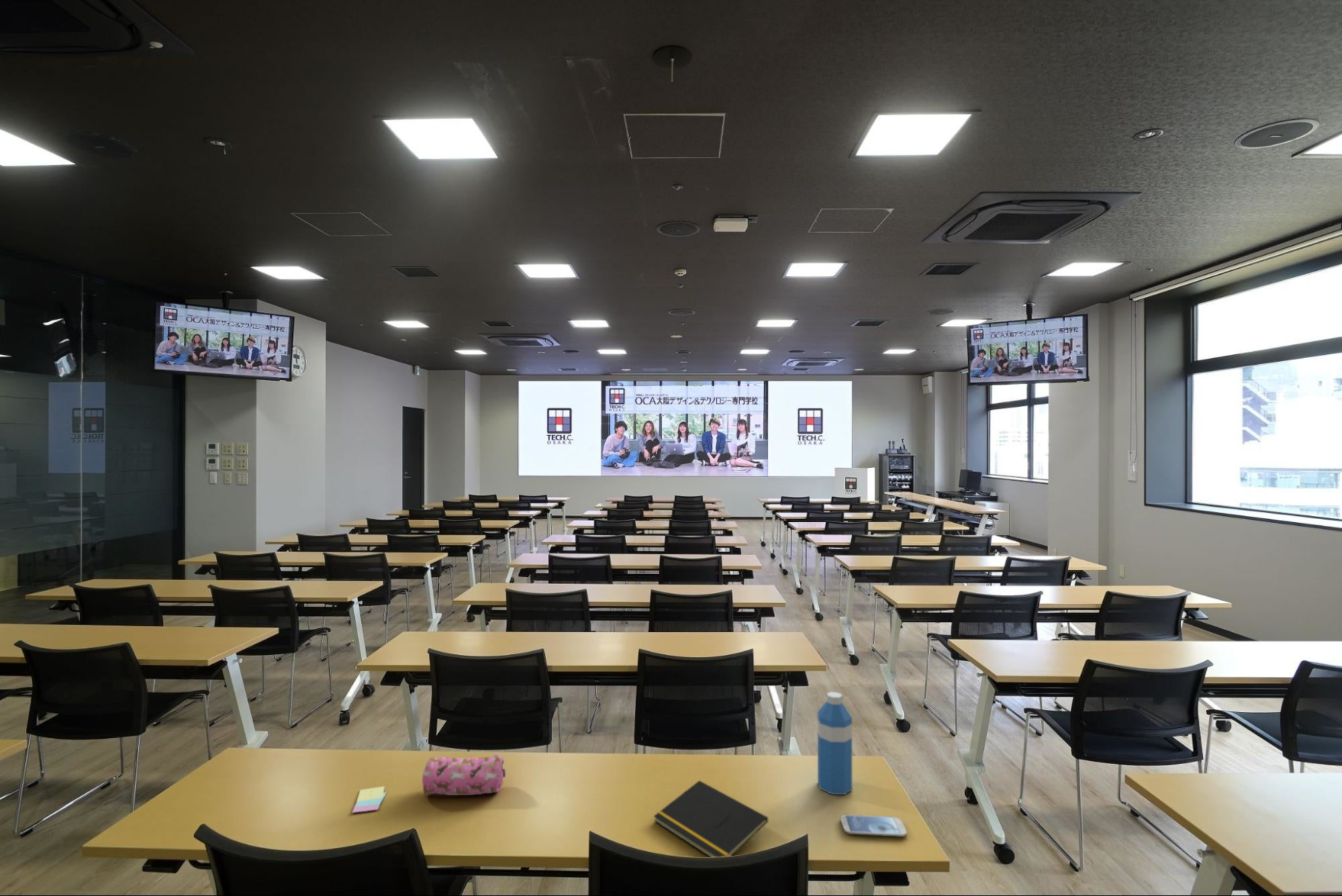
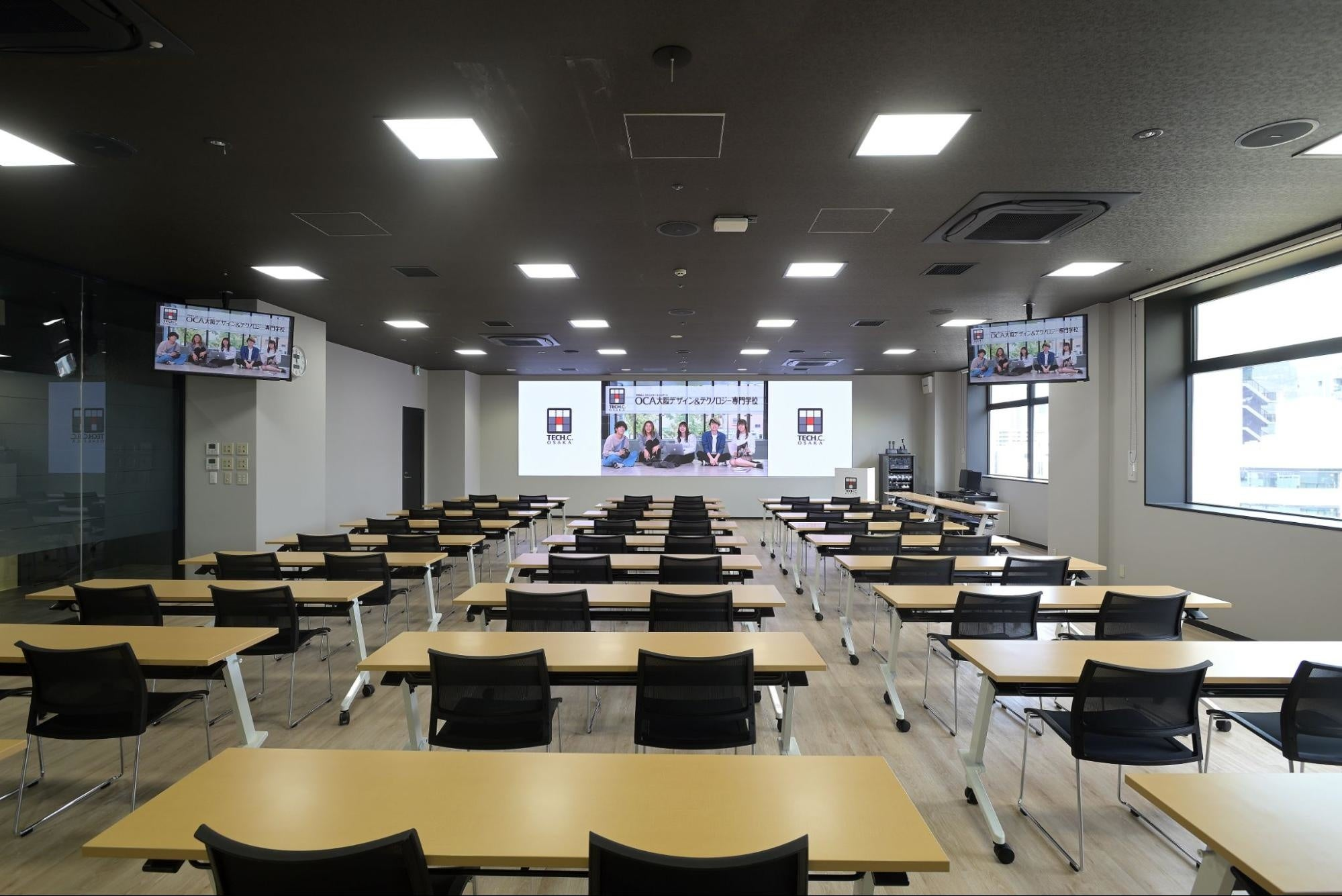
- notepad (710, 819)
- sticky notes (370, 799)
- smartphone (873, 826)
- water bottle (834, 740)
- pencil case (463, 775)
